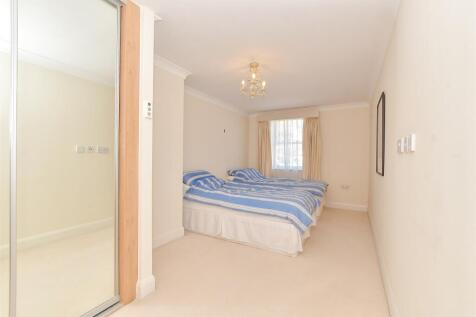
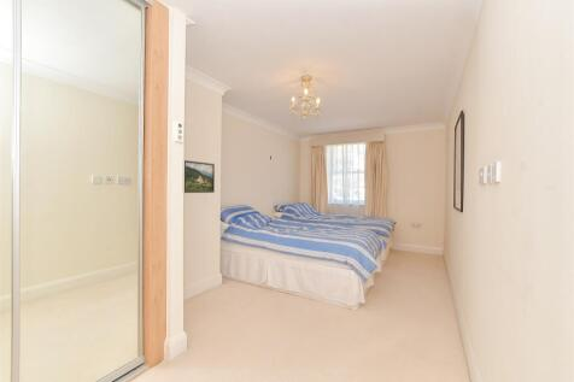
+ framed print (199, 177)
